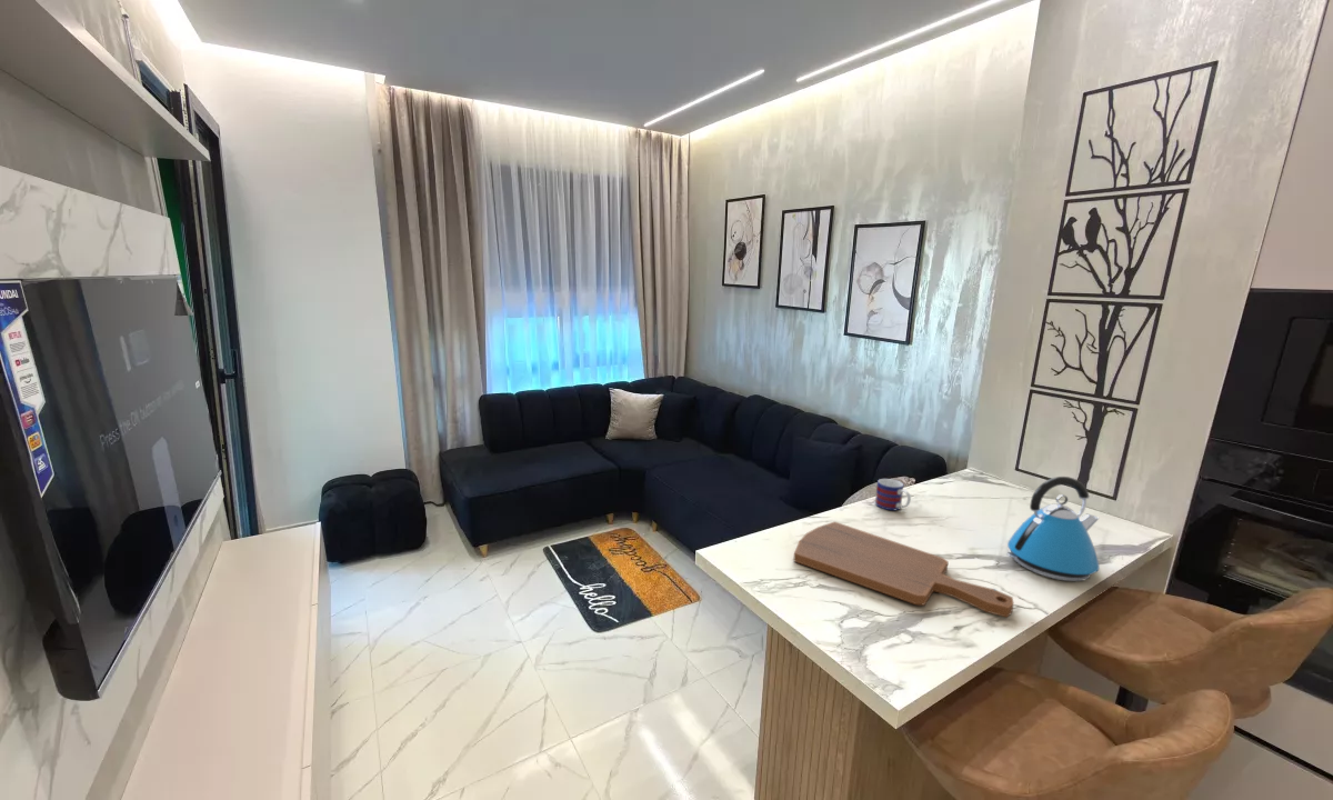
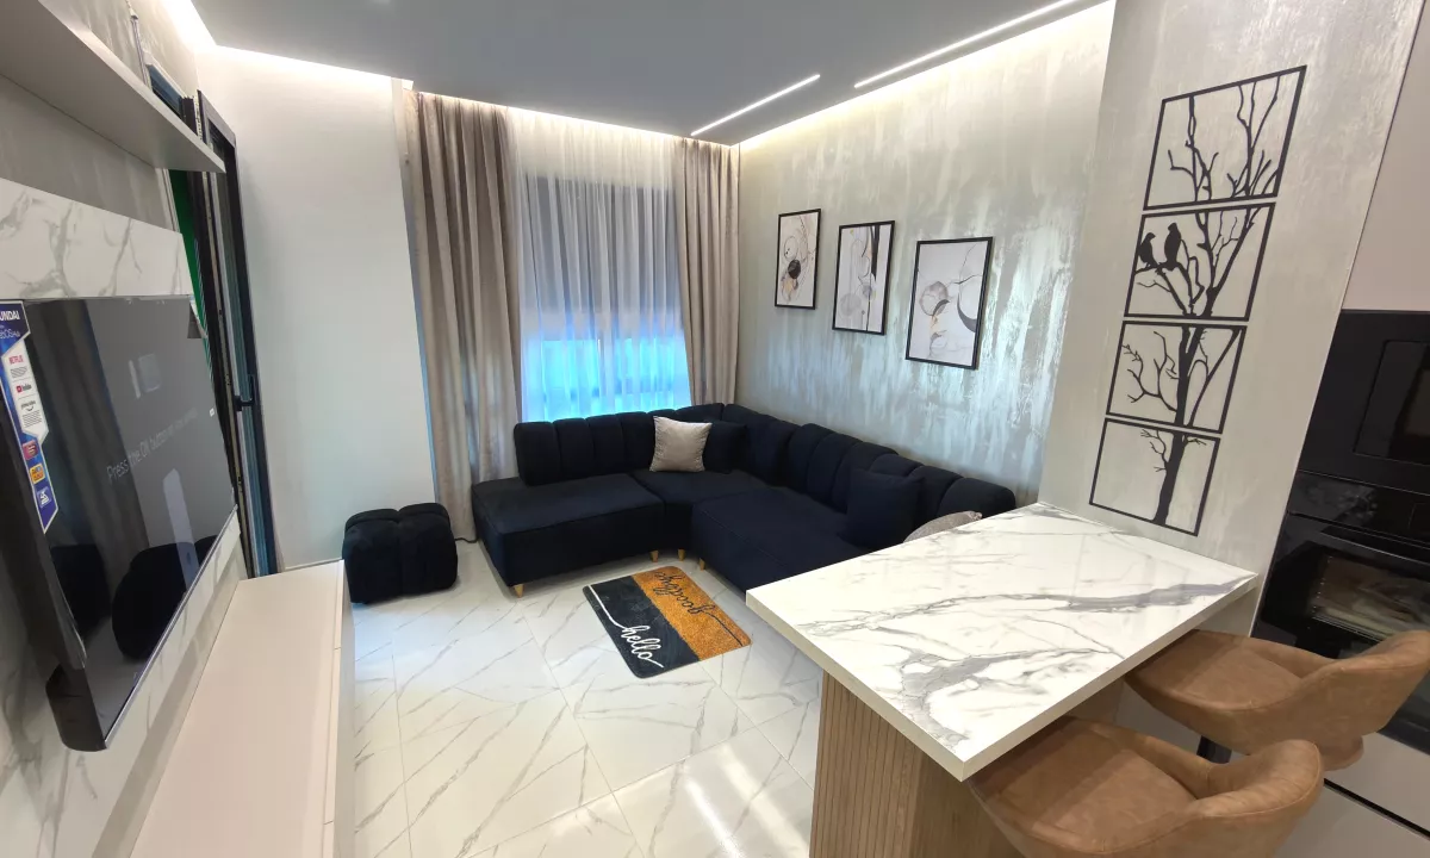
- kettle (1054, 521)
- mug (893, 496)
- cutting board (880, 562)
